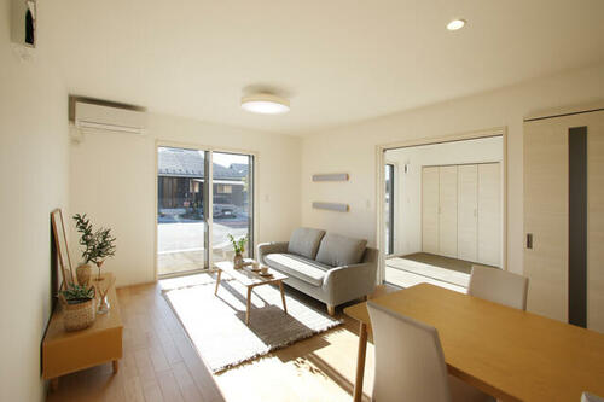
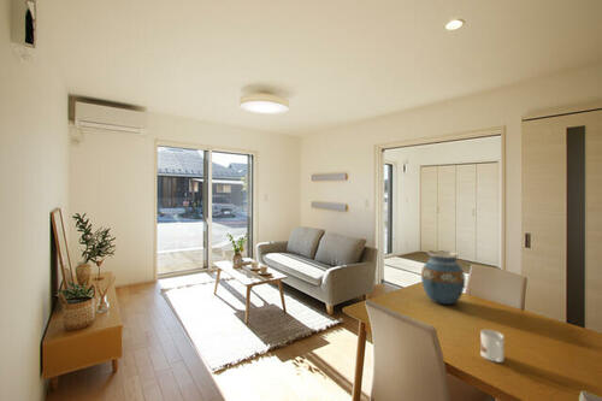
+ mug (494, 347)
+ vase (442, 276)
